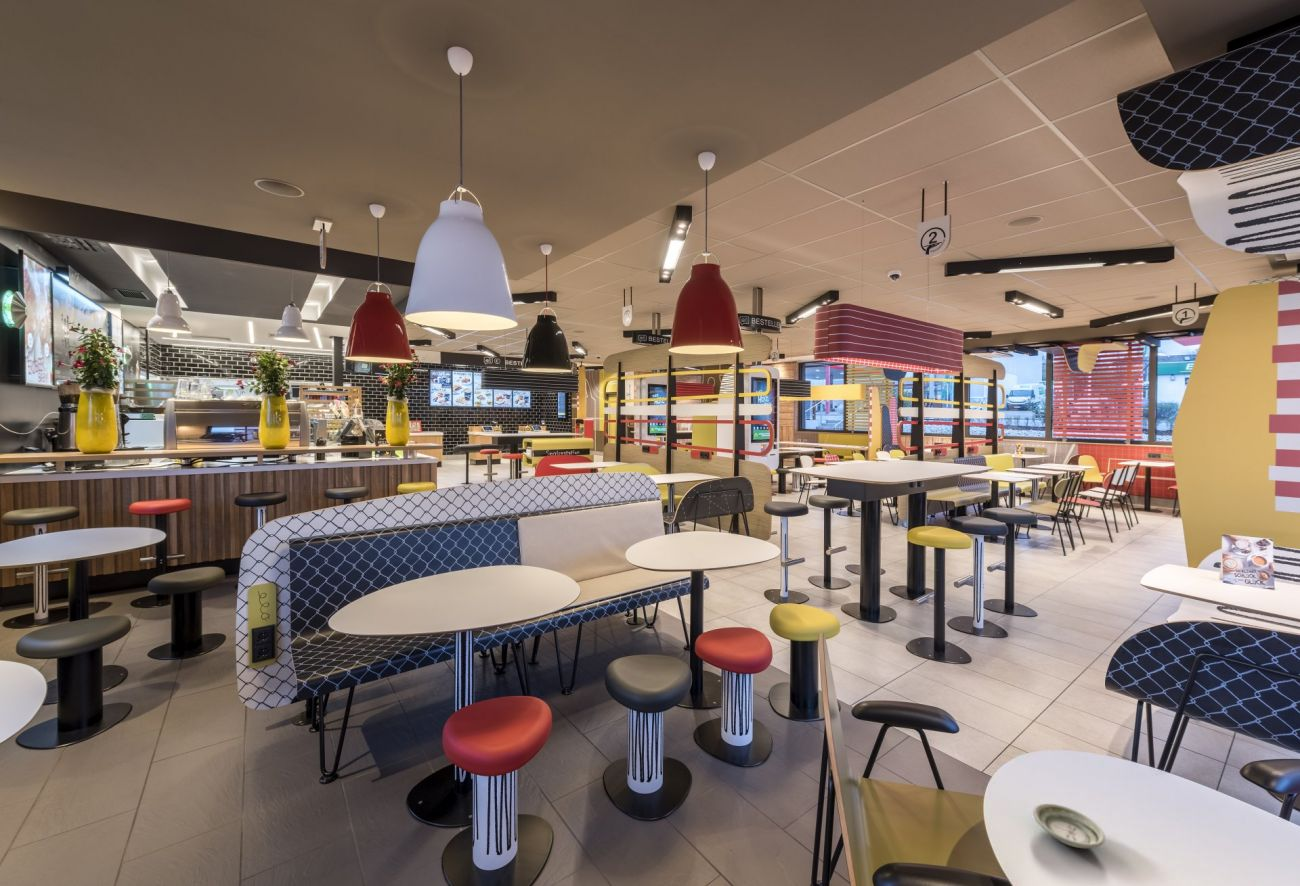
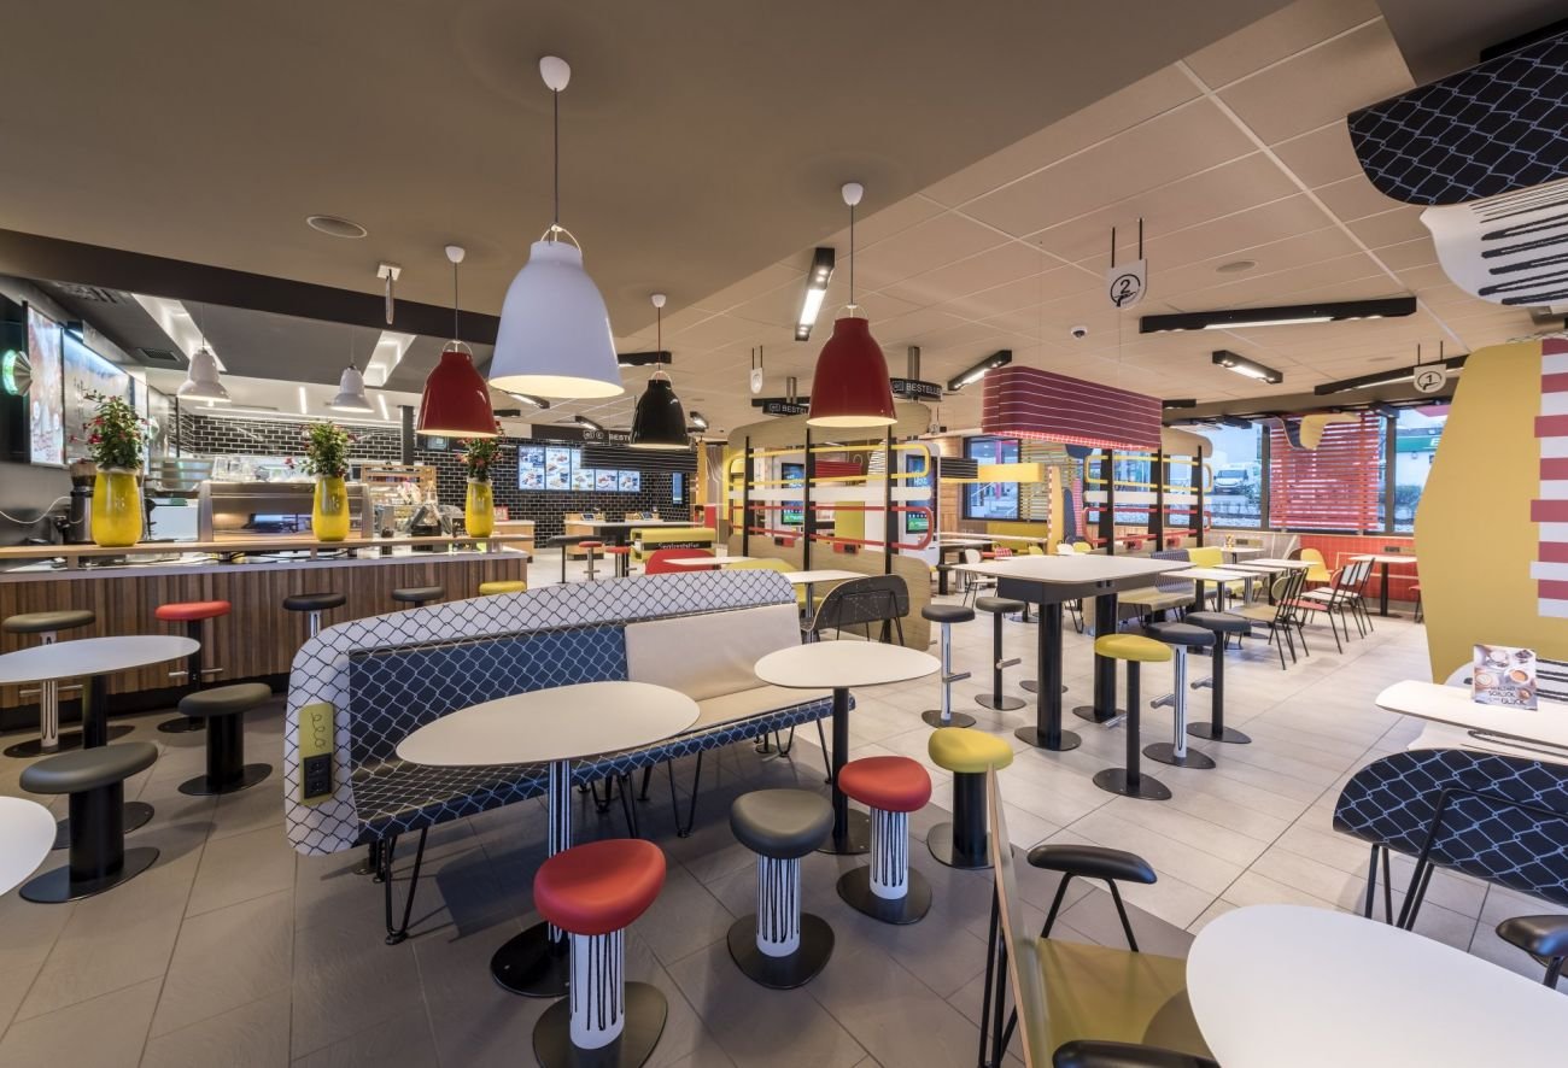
- saucer (1067, 829)
